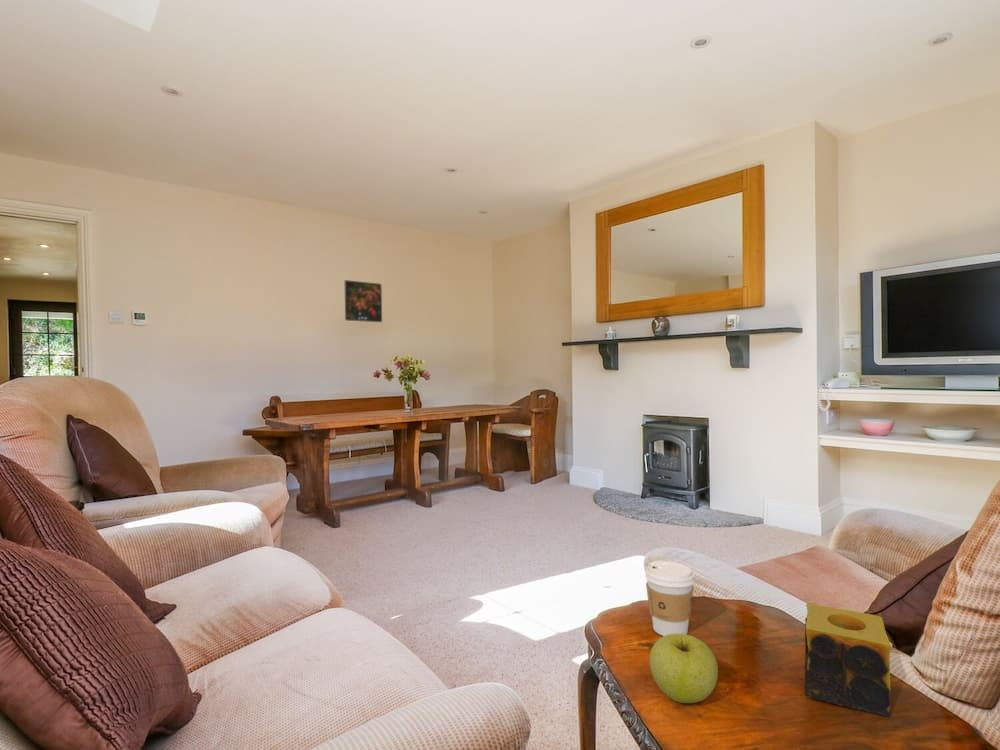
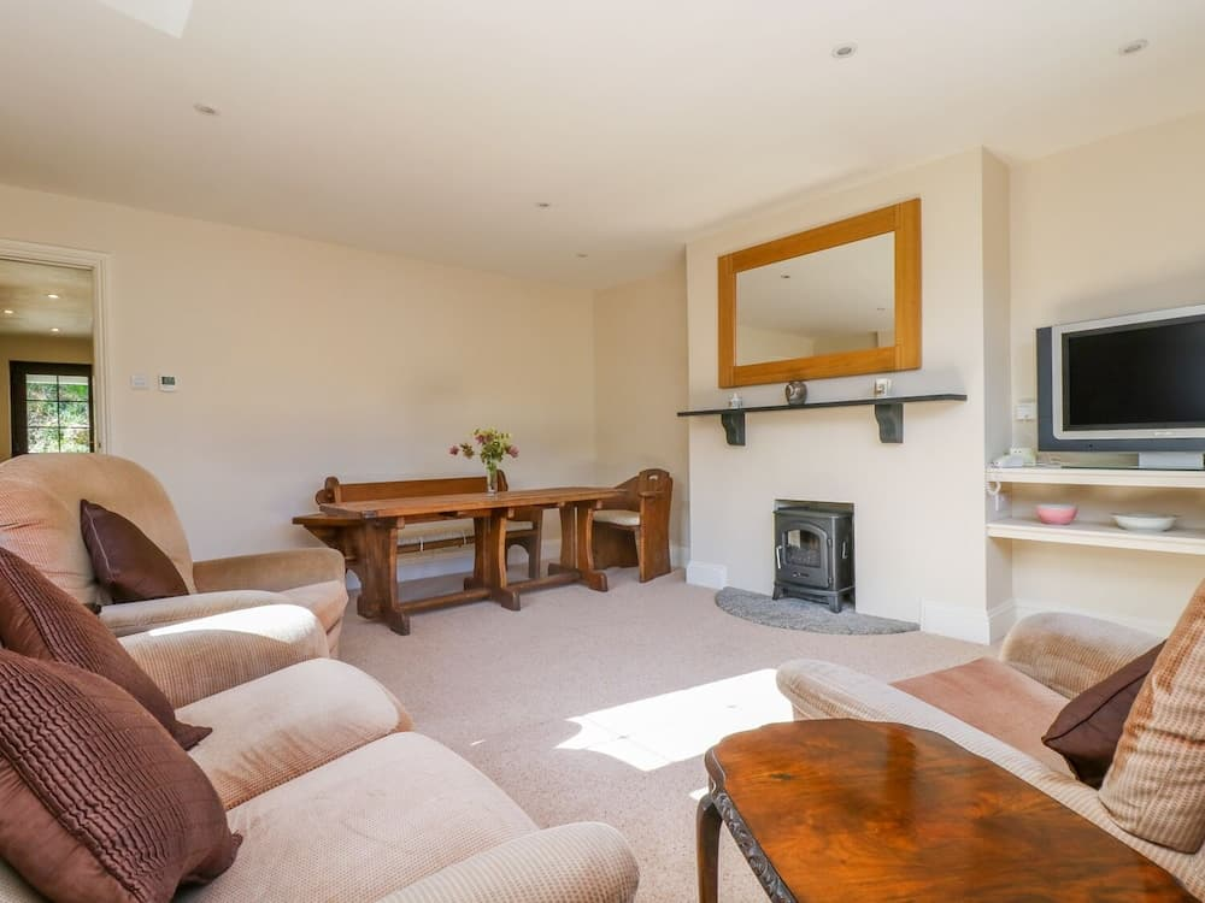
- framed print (363, 301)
- candle (844, 655)
- apple (683, 668)
- coffee cup (670, 597)
